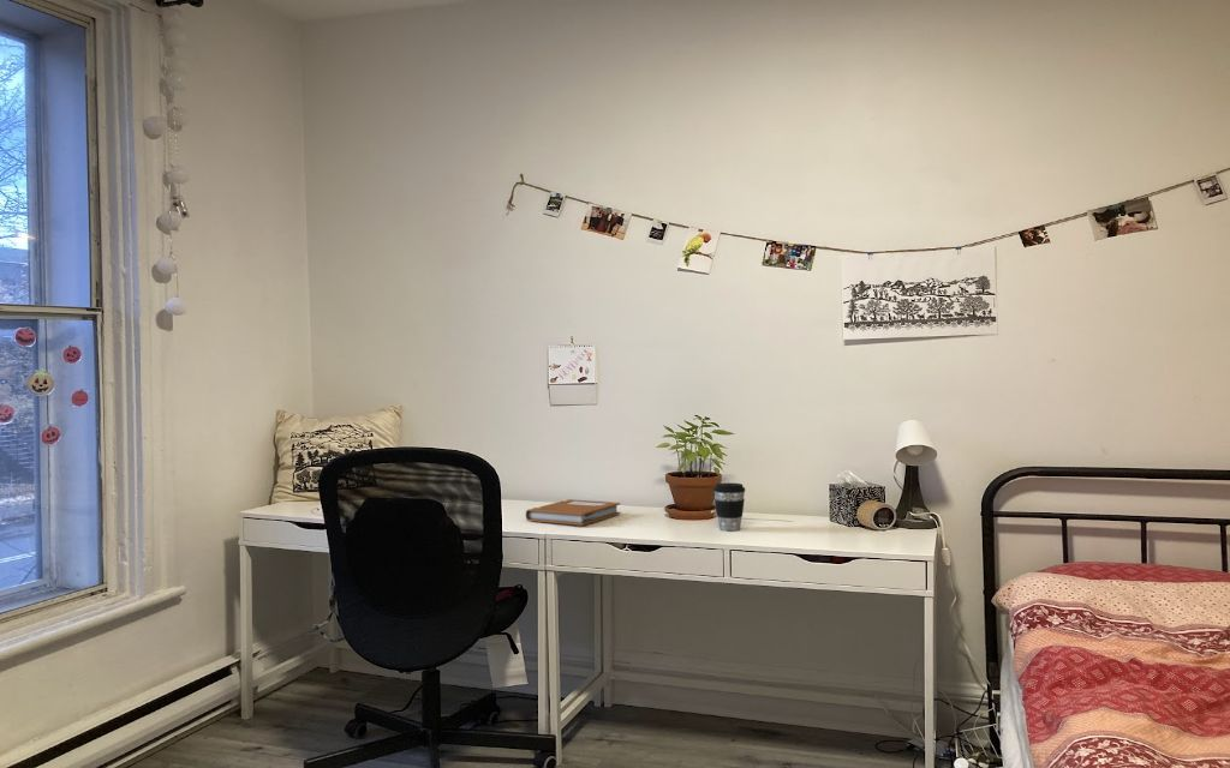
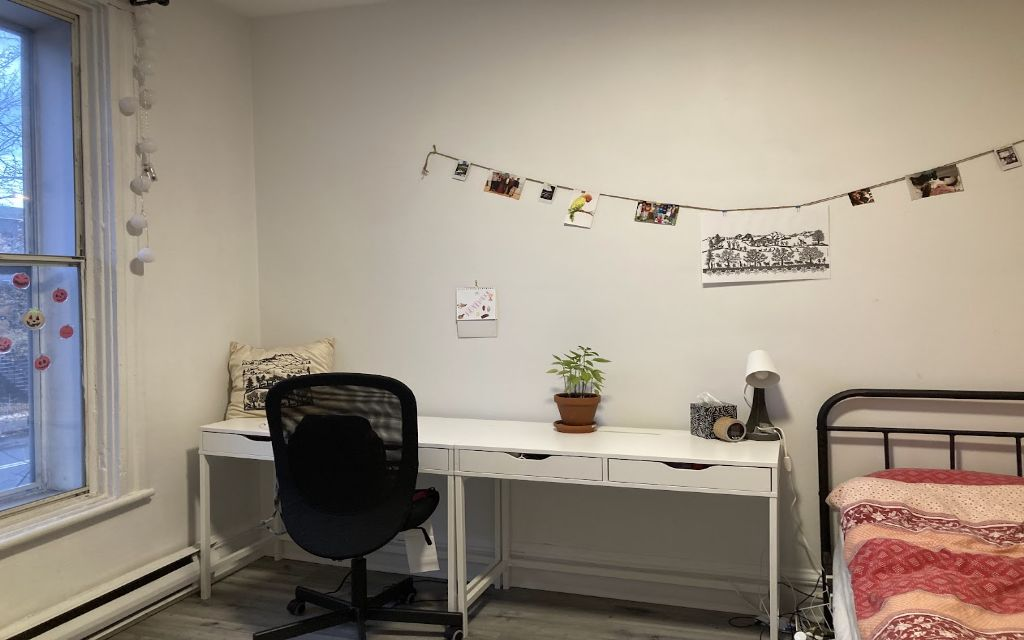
- notebook (574, 511)
- coffee cup (729, 506)
